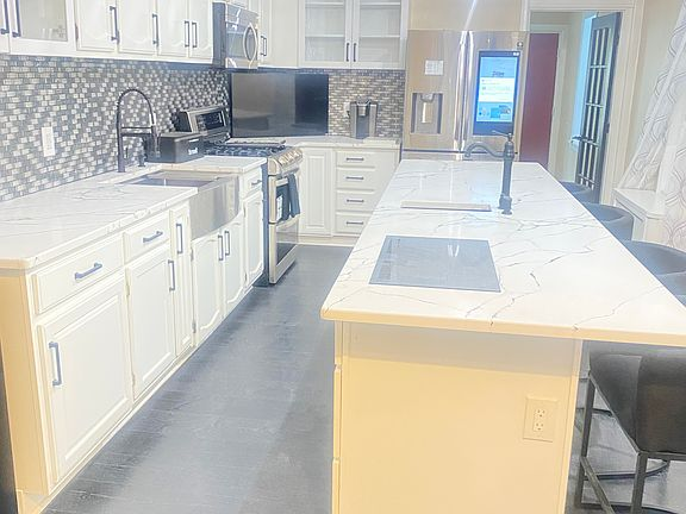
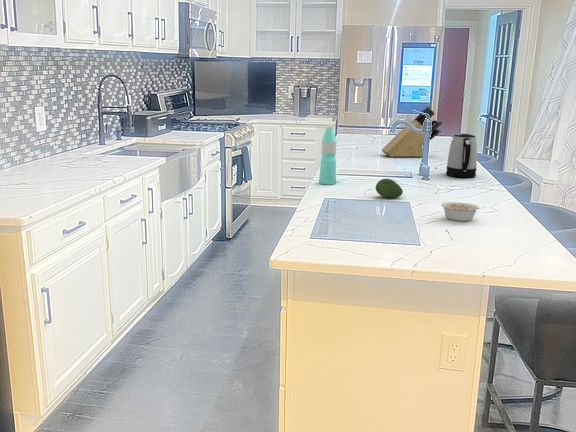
+ water bottle (328, 154)
+ legume (461, 210)
+ kettle (463, 155)
+ fruit (389, 188)
+ knife block (412, 131)
